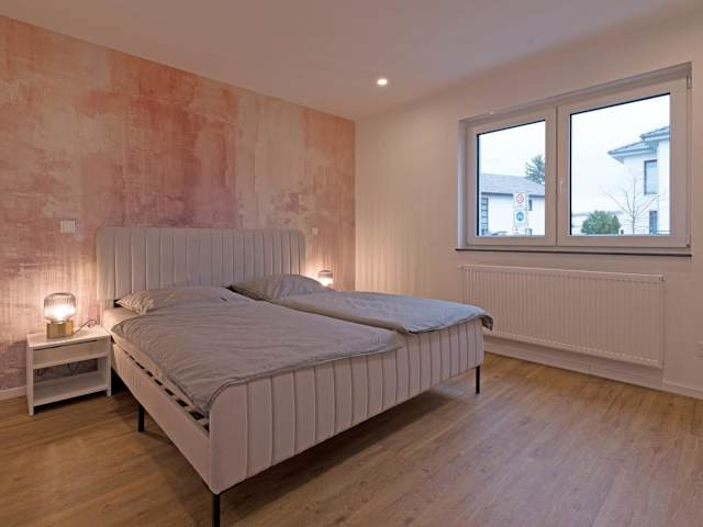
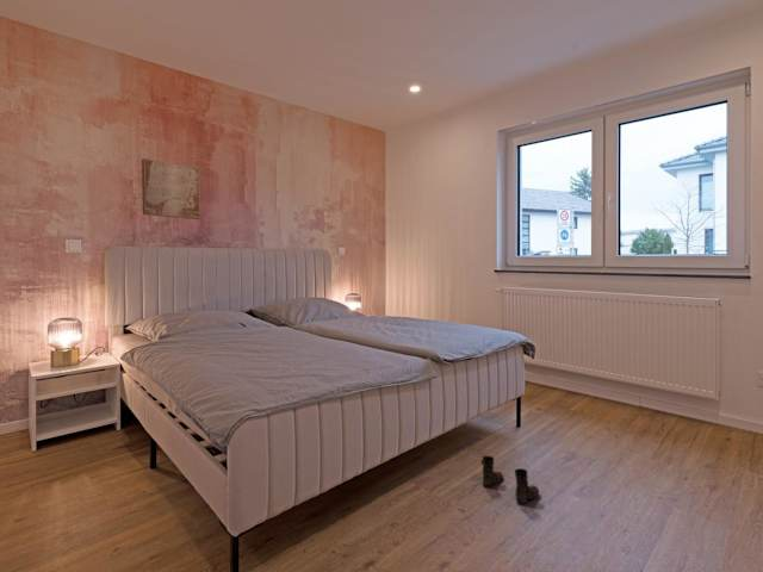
+ wall art (172, 189)
+ boots (515, 475)
